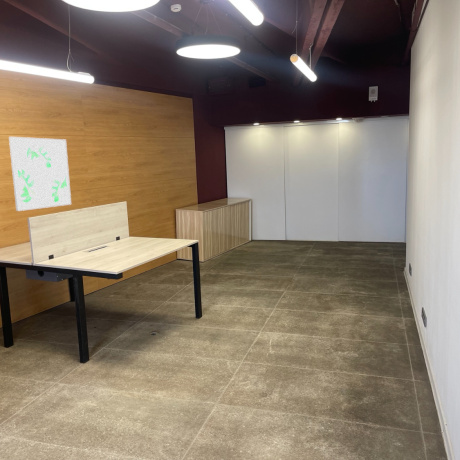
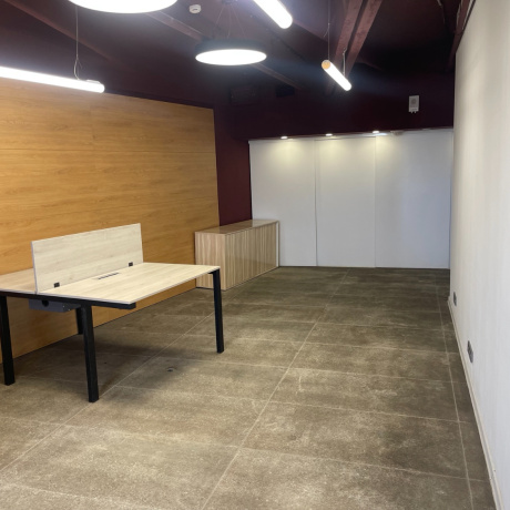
- wall art (42, 173)
